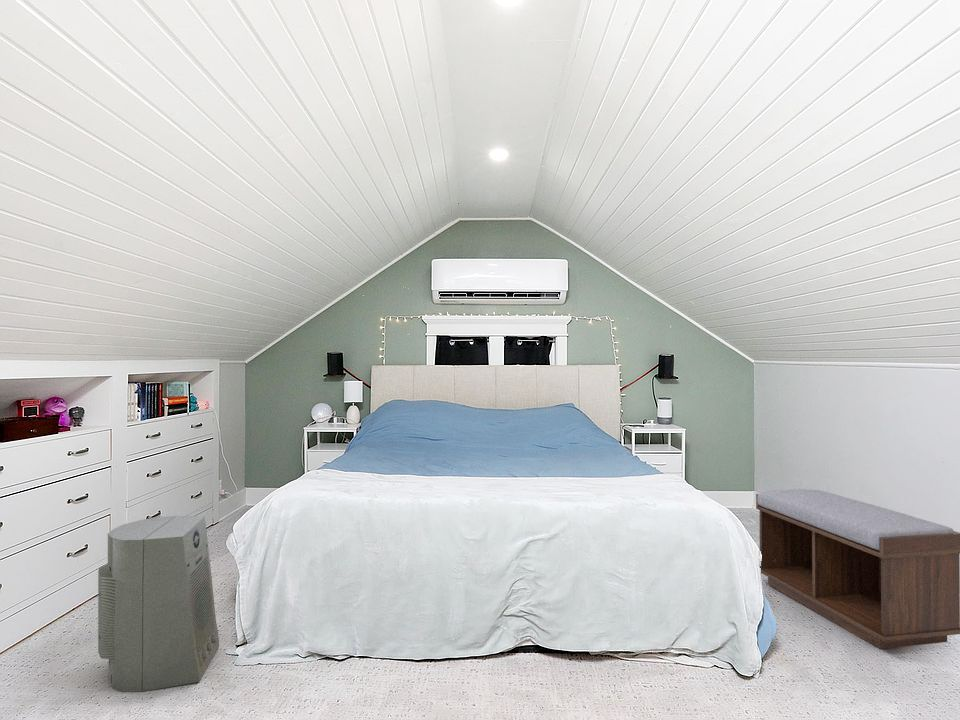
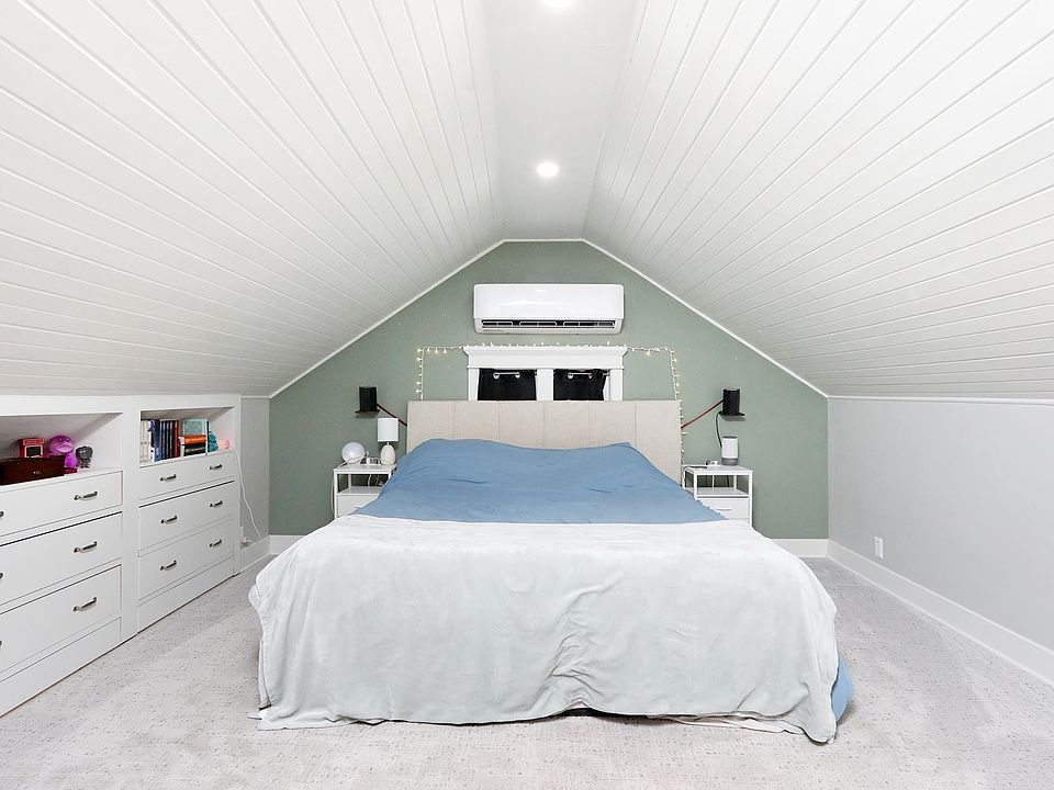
- bench (845, 557)
- fan (156, 597)
